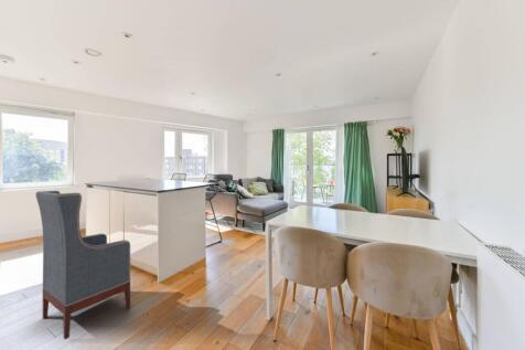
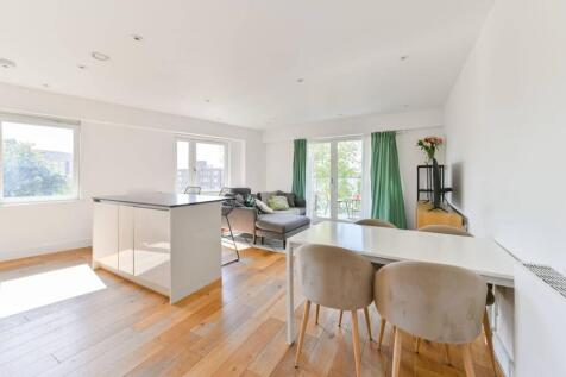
- armchair (85, 252)
